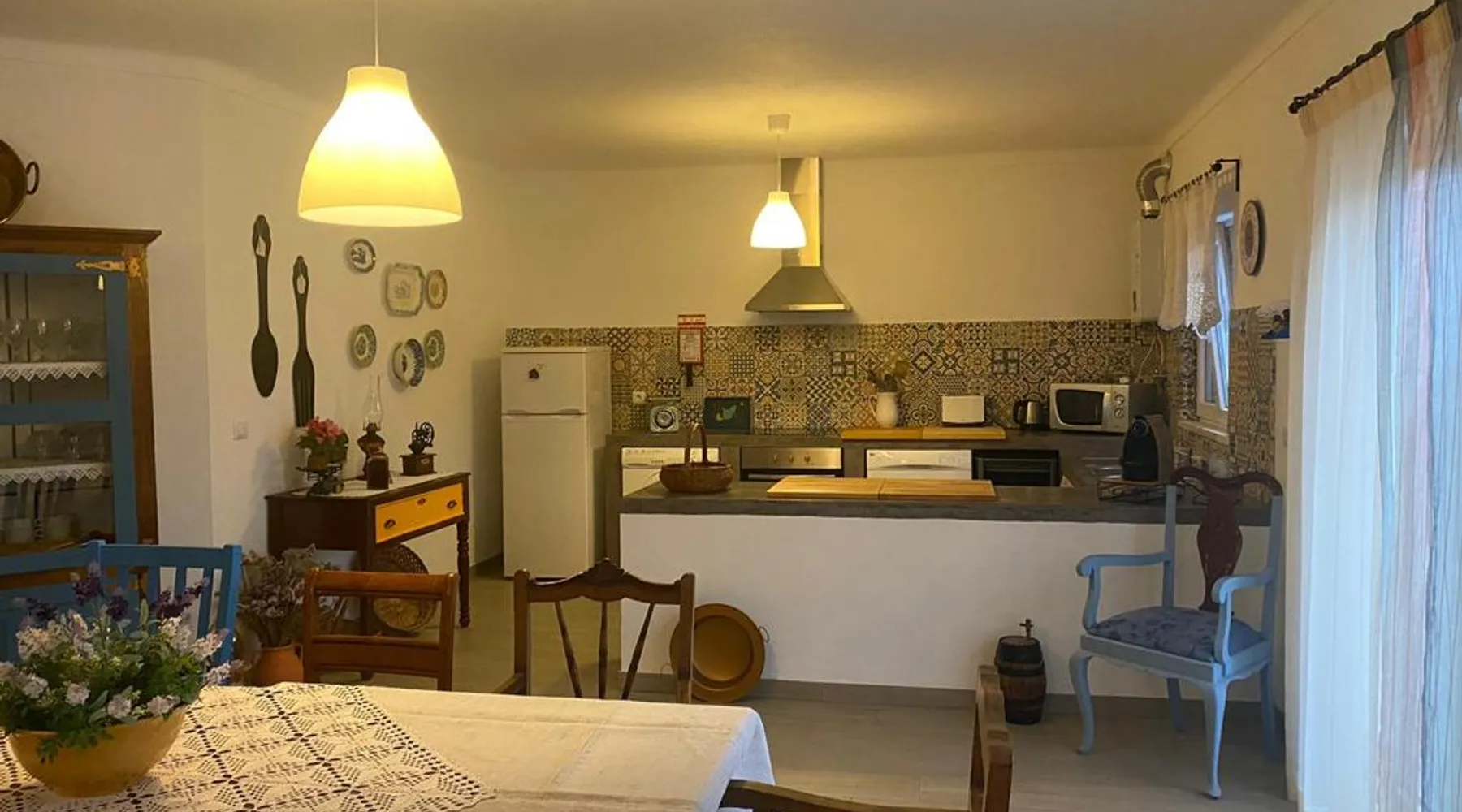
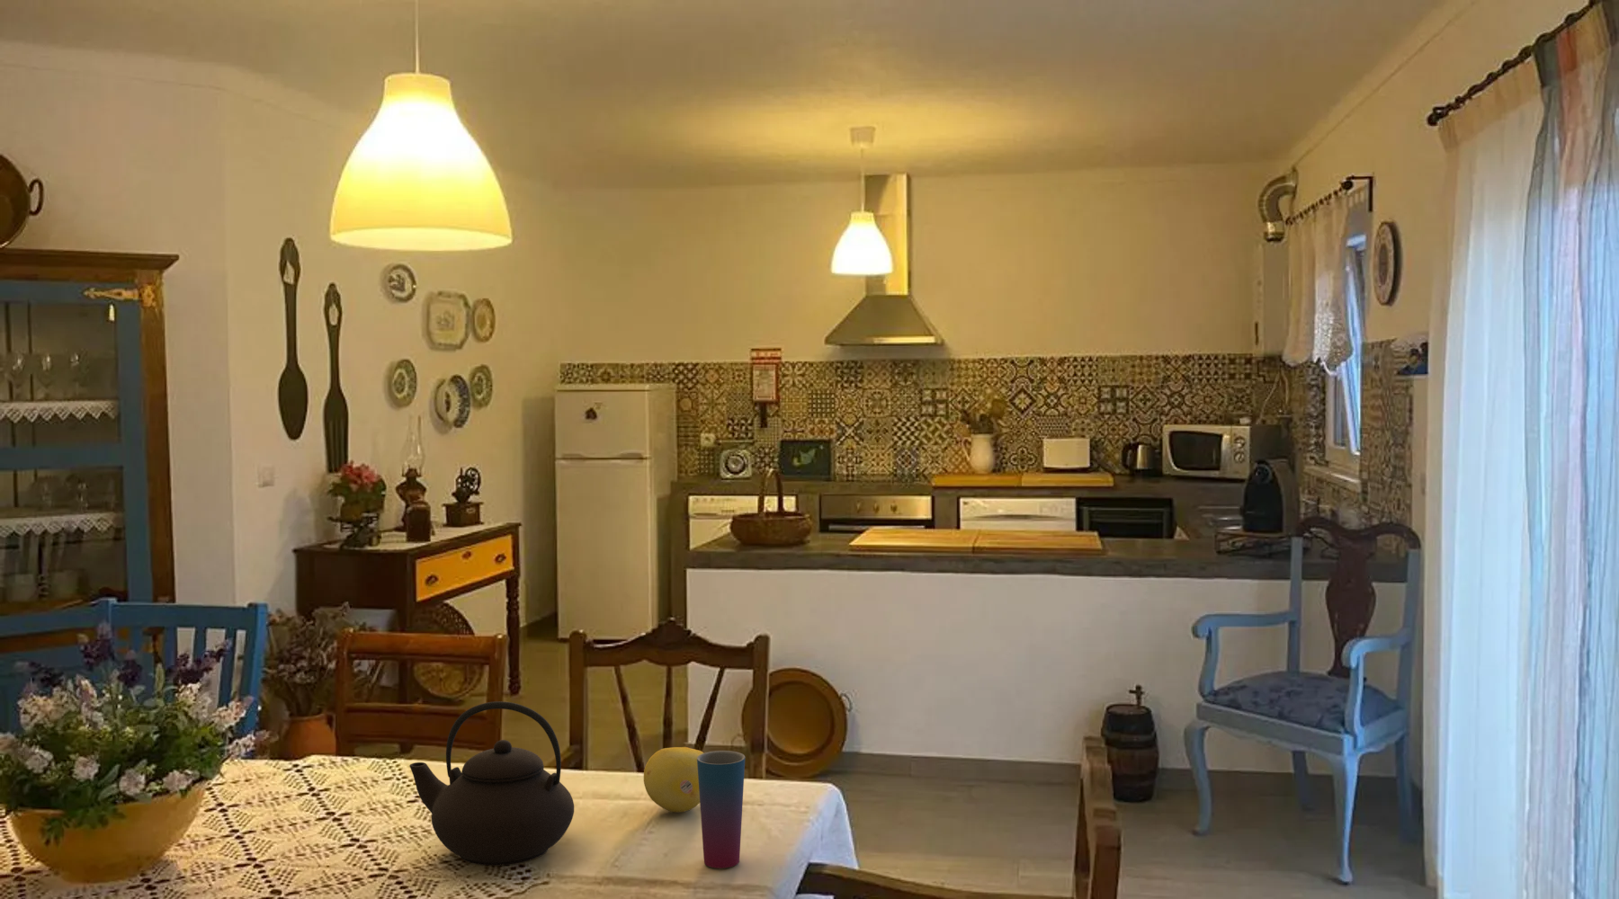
+ cup (721, 809)
+ fruit (678, 777)
+ teapot (488, 775)
